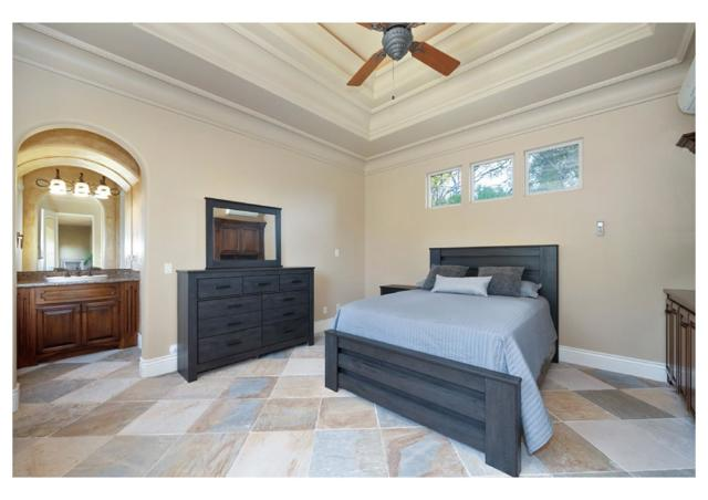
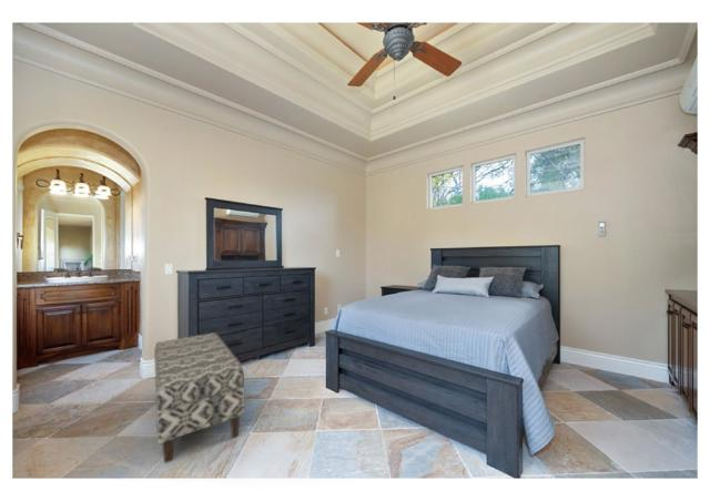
+ bench (194, 384)
